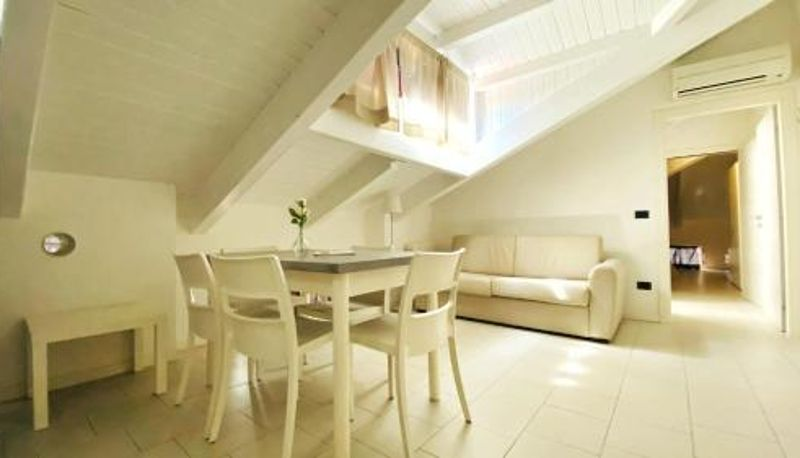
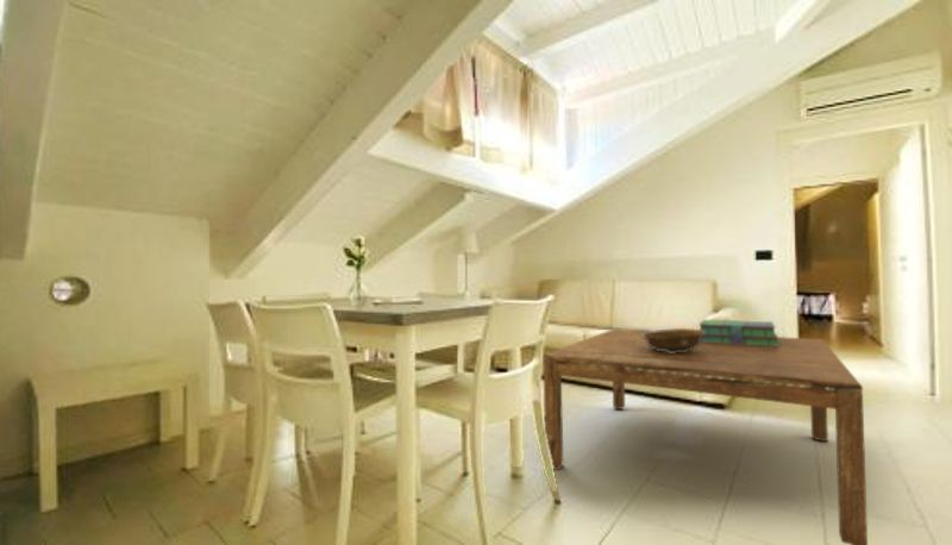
+ stack of books (735, 331)
+ coffee table (696, 391)
+ decorative bowl (672, 339)
